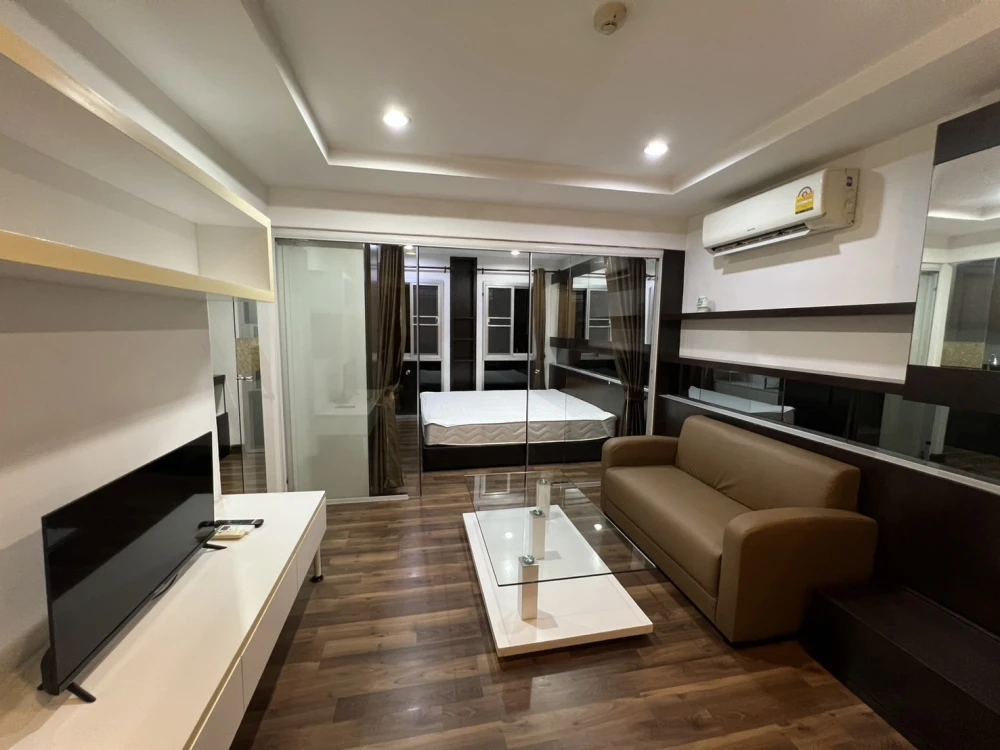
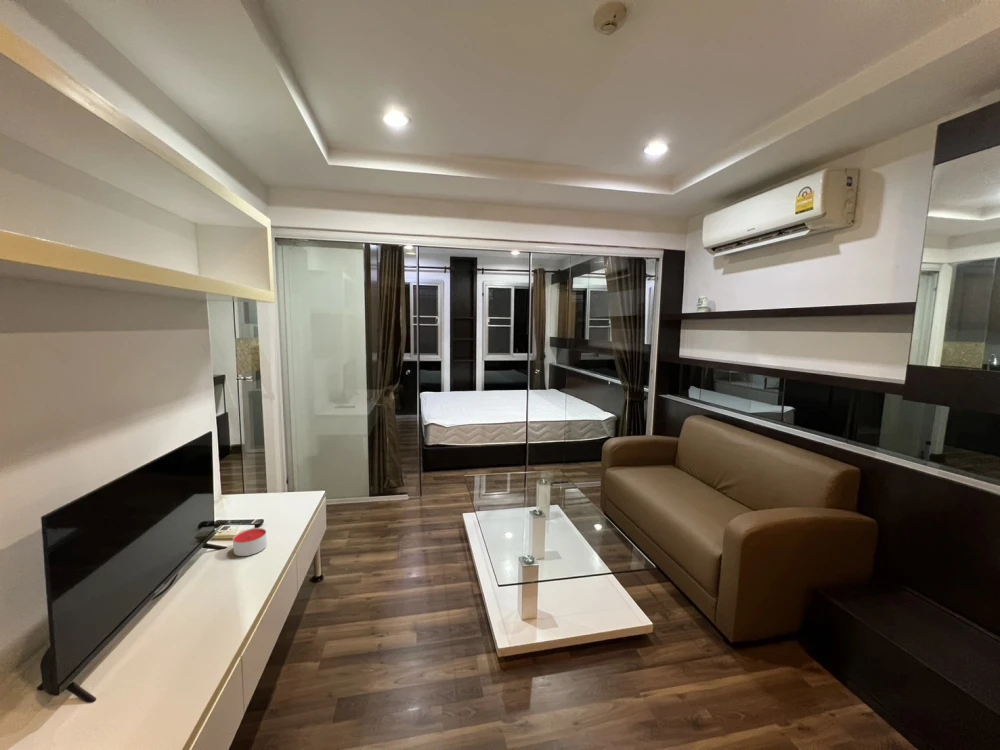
+ candle (250, 541)
